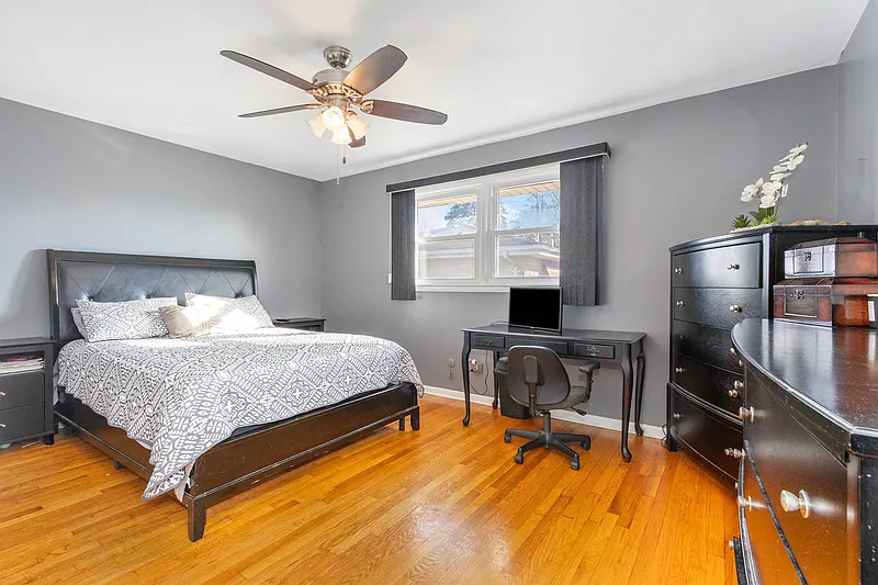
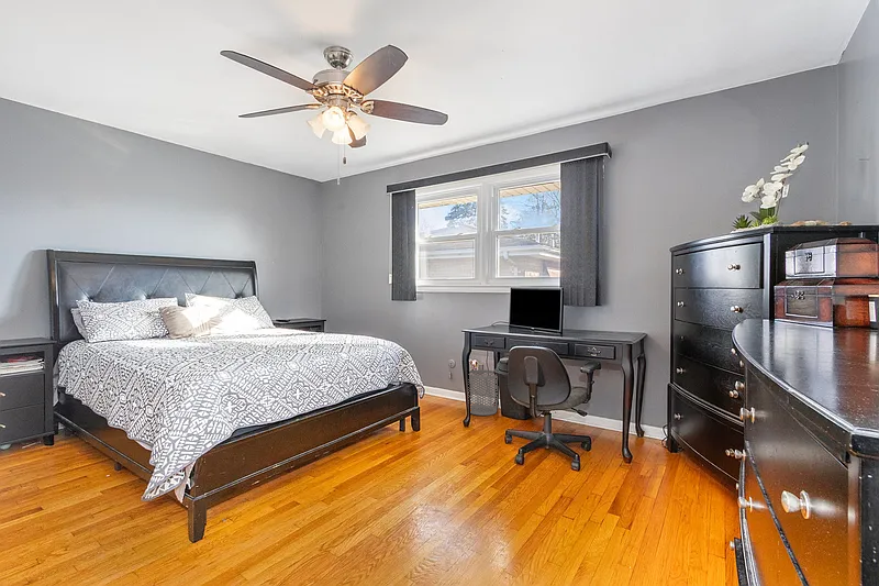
+ waste bin (481, 392)
